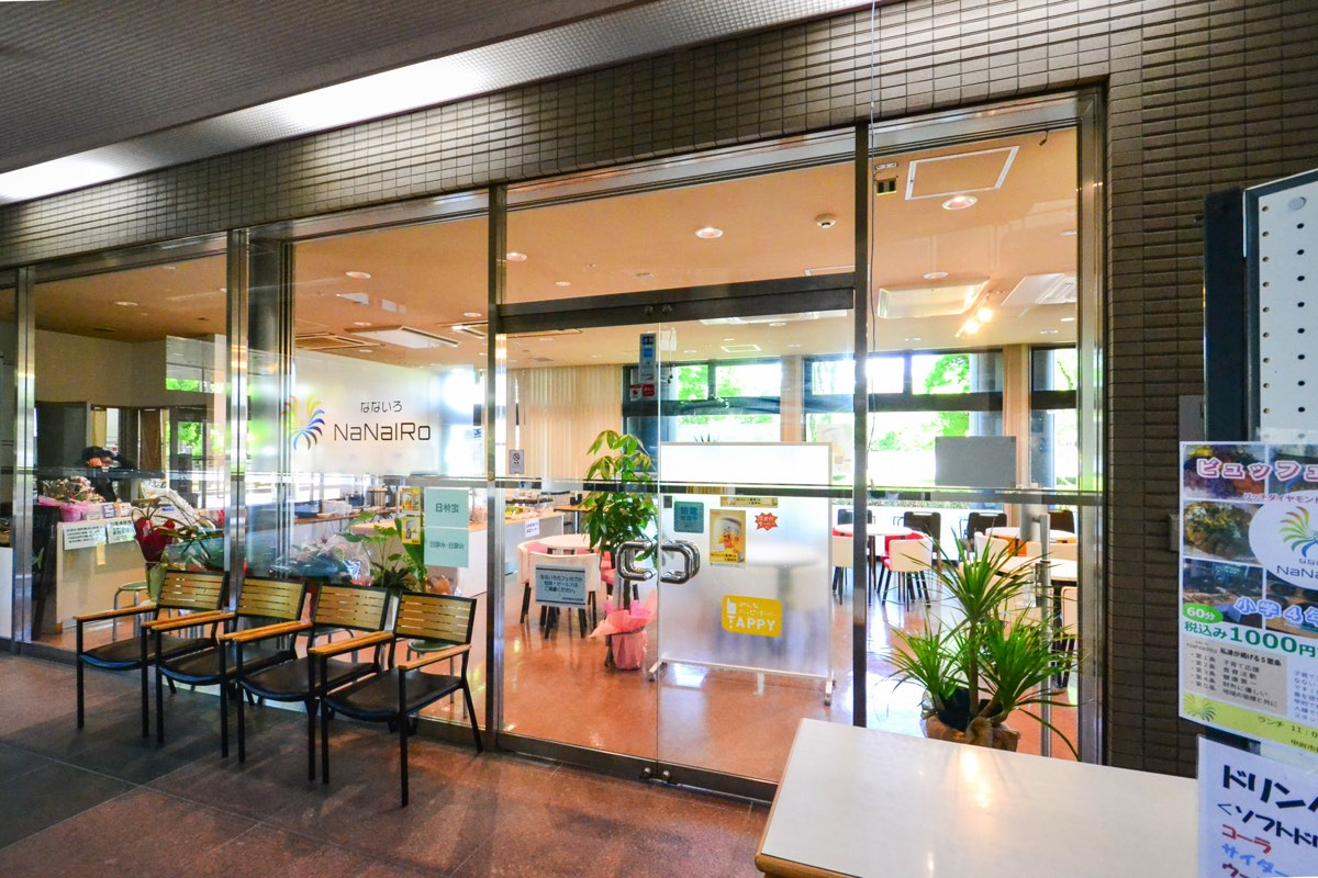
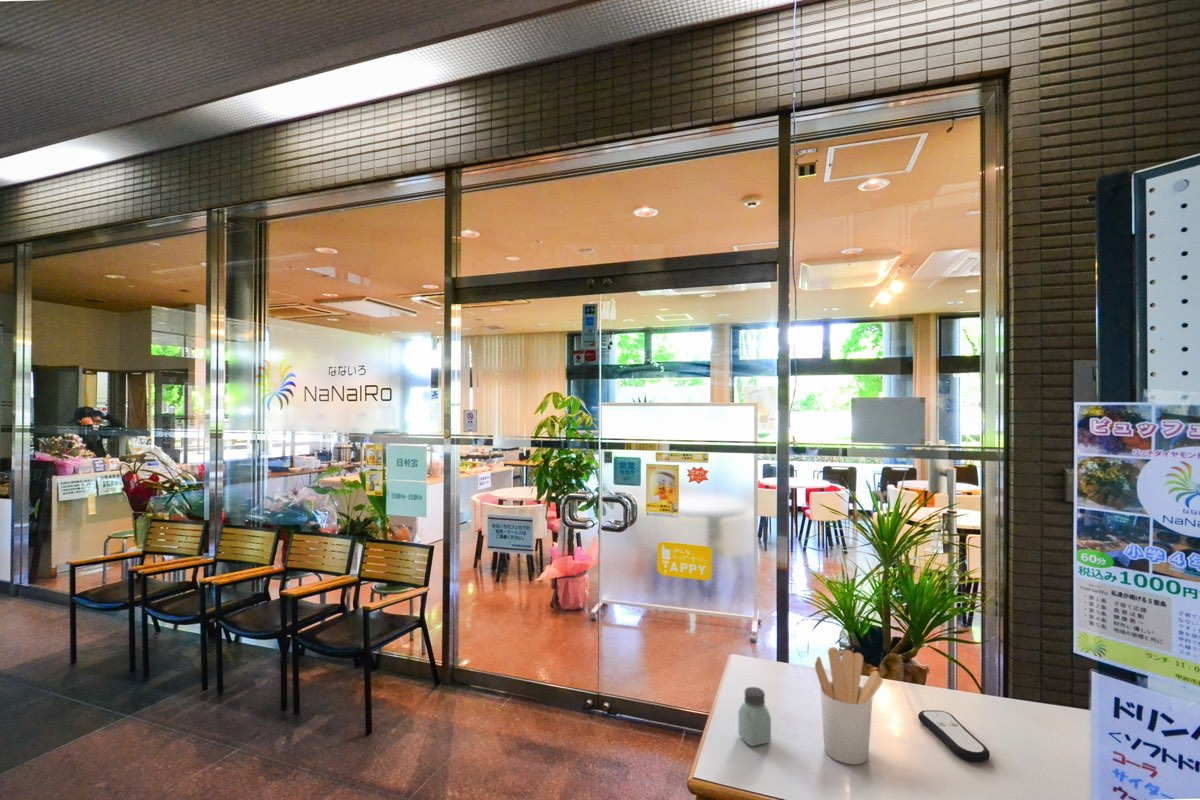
+ saltshaker (754, 715)
+ remote control (953, 734)
+ utensil holder (845, 701)
